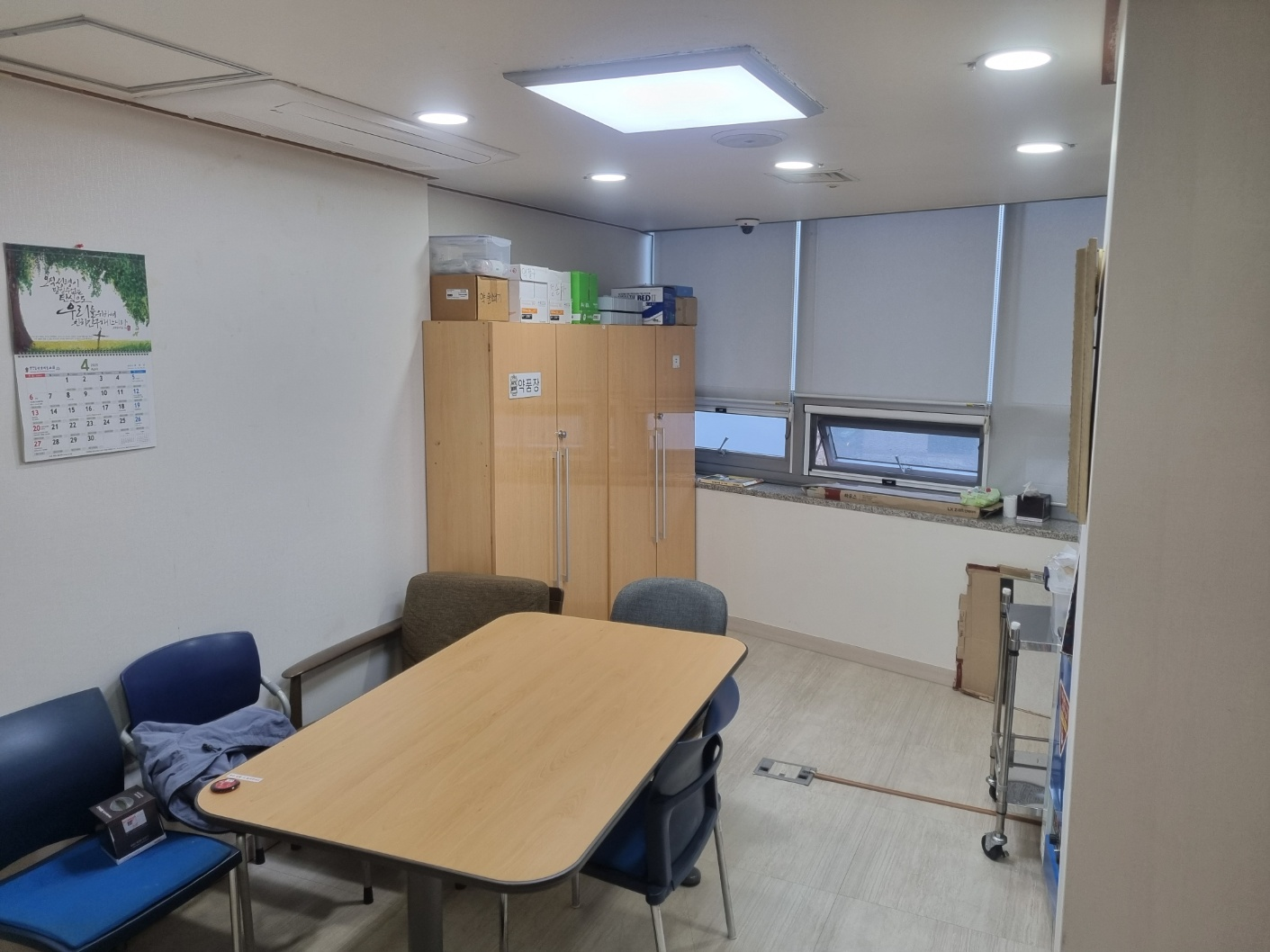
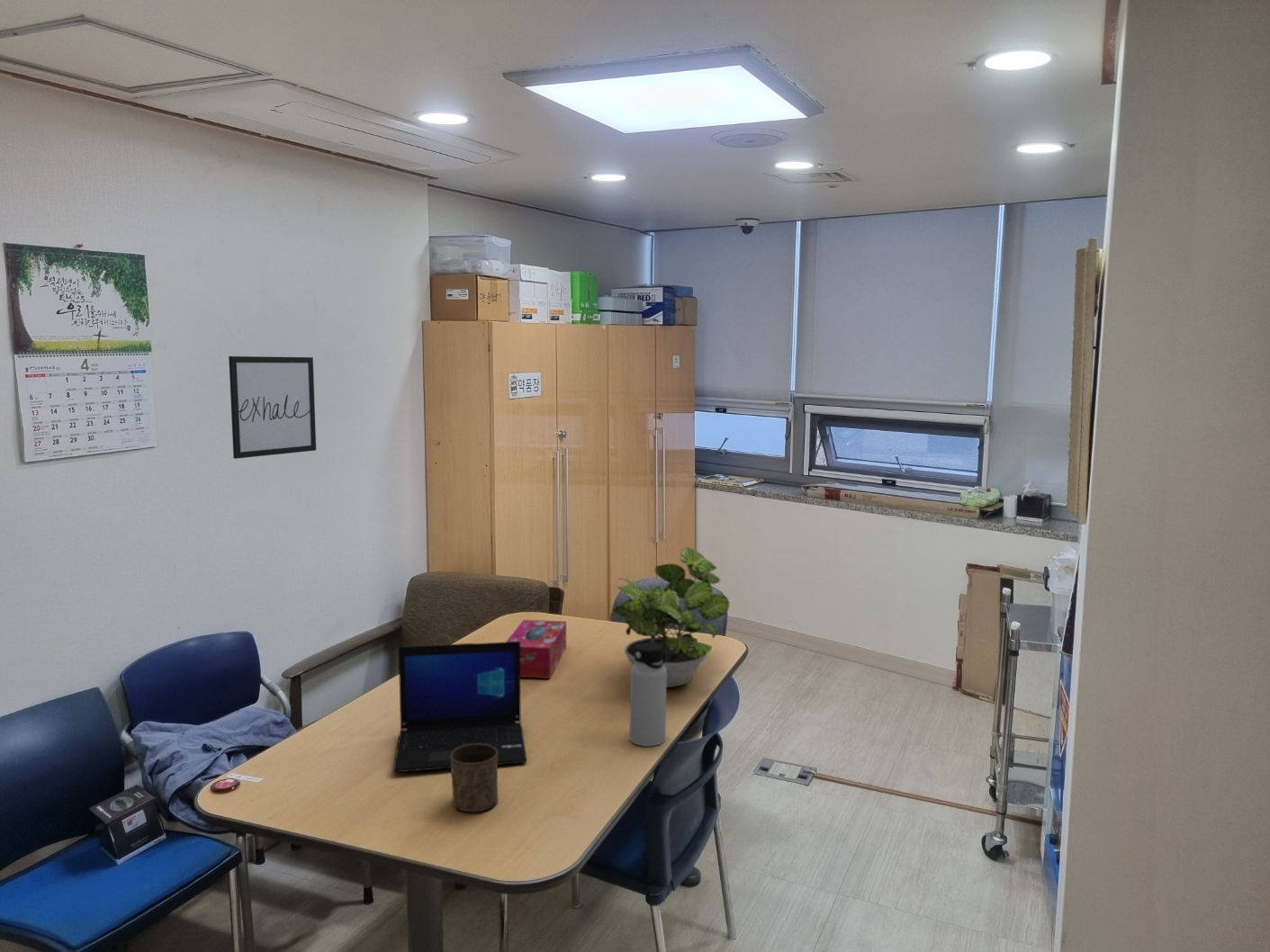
+ wall art (275, 406)
+ potted plant (671, 618)
+ laptop (460, 703)
+ water bottle (648, 693)
+ tissue box (536, 647)
+ cup (474, 777)
